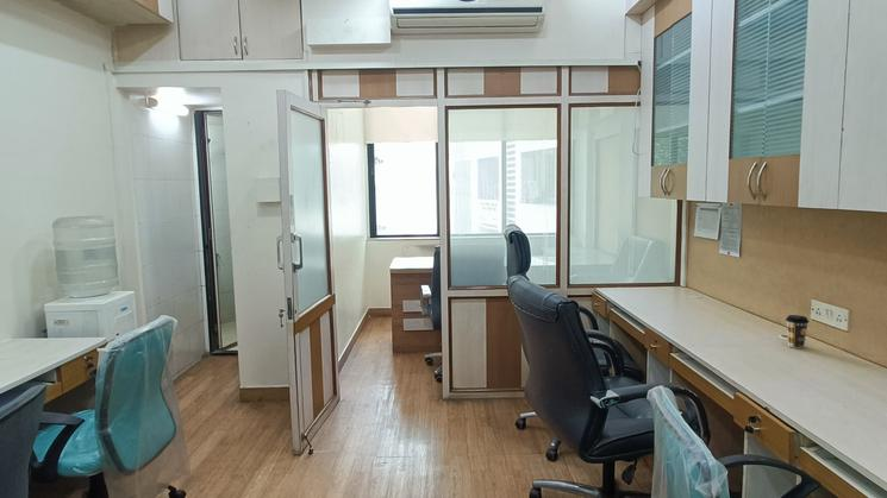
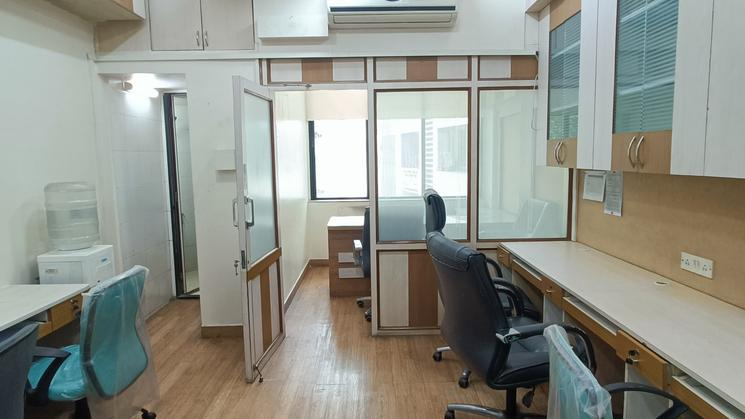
- coffee cup (797, 332)
